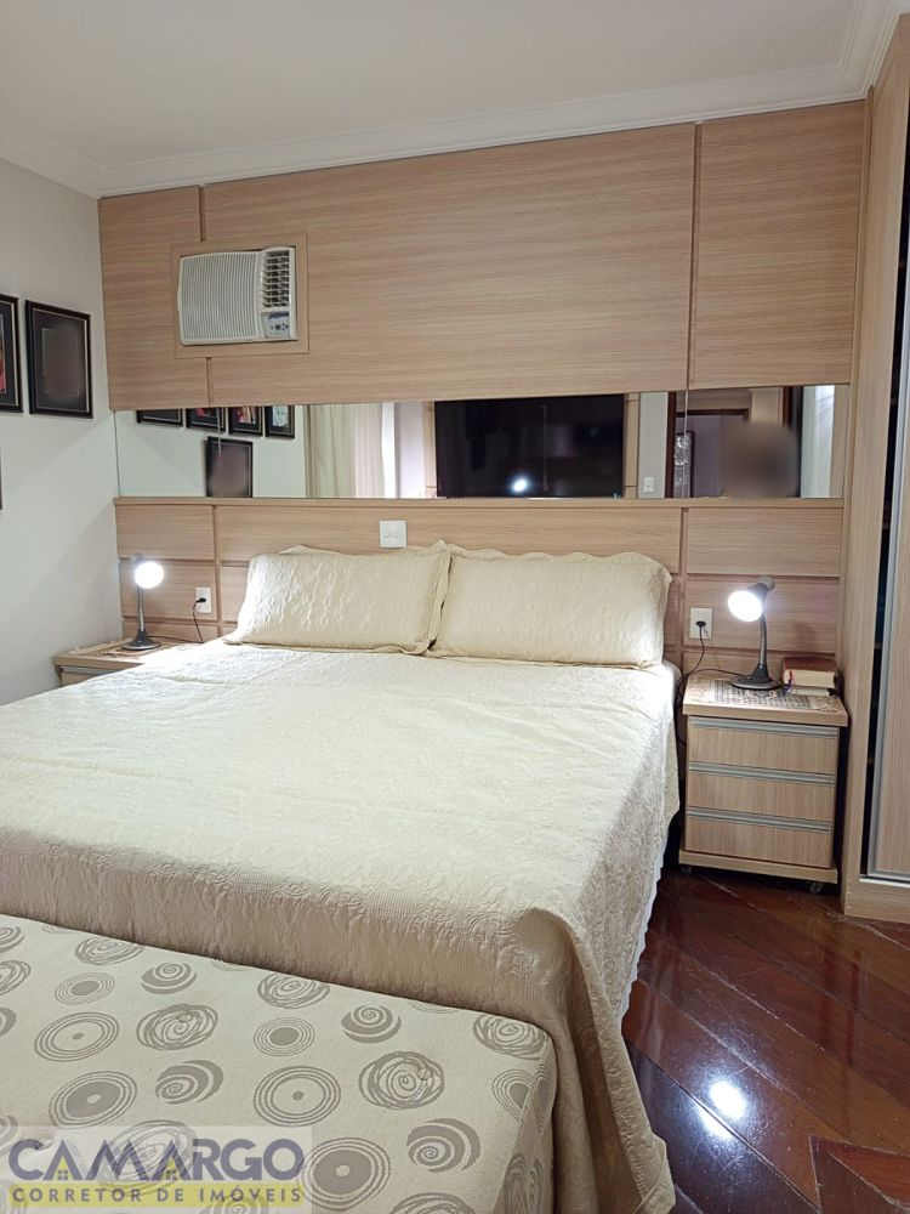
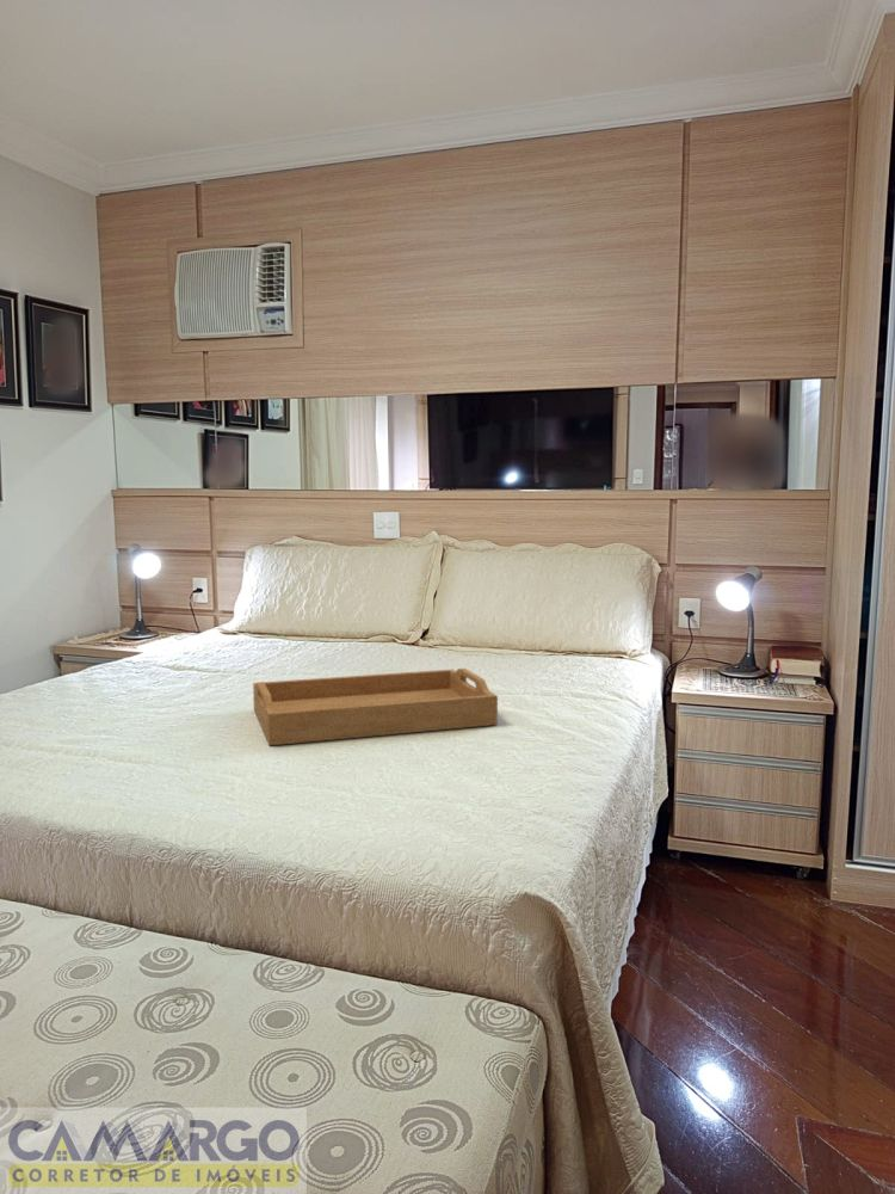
+ serving tray (371, 698)
